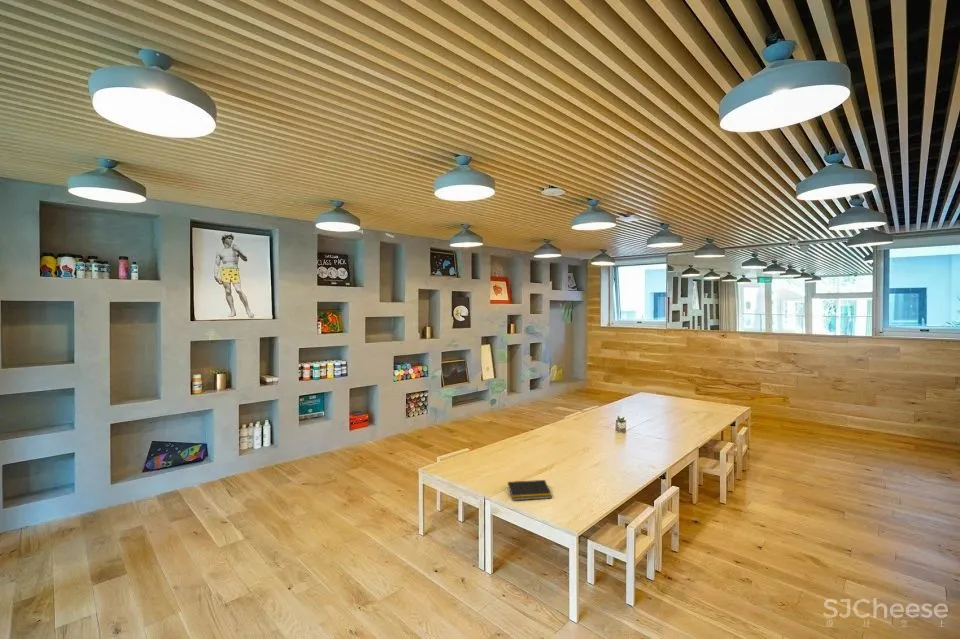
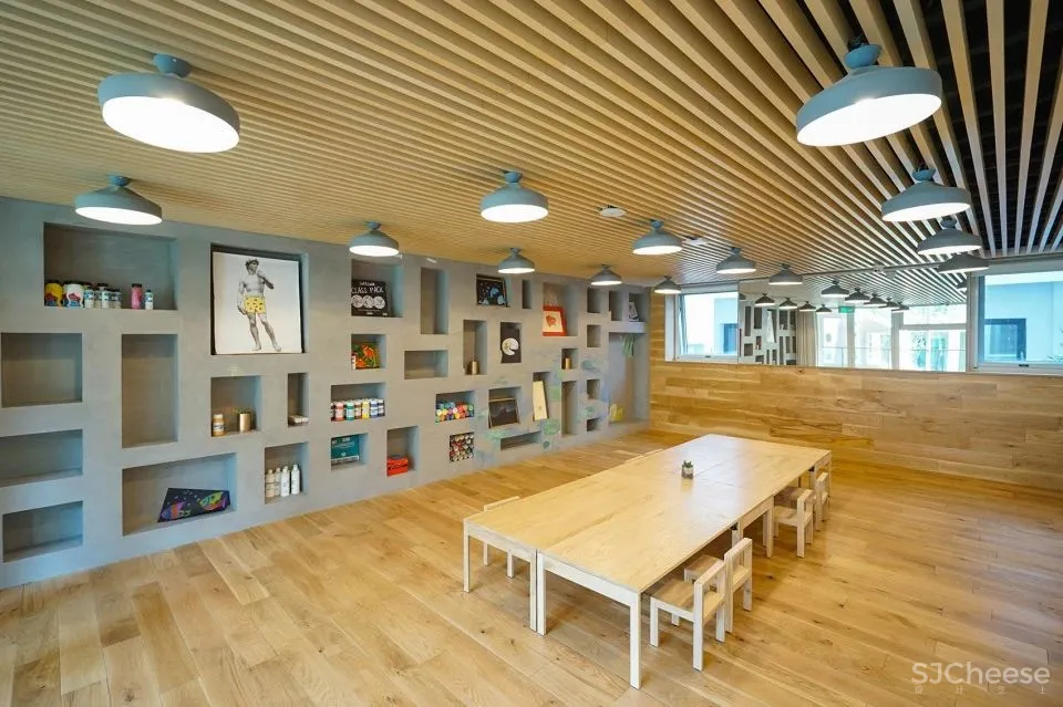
- notepad (529, 489)
